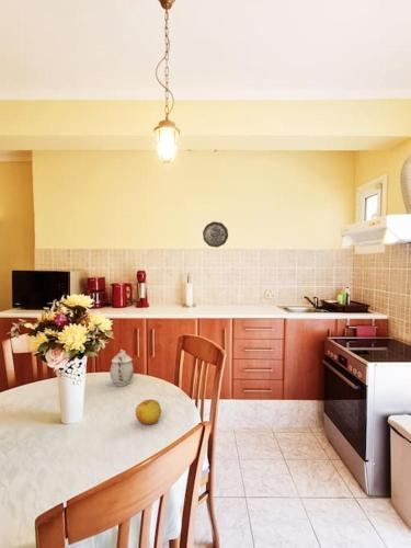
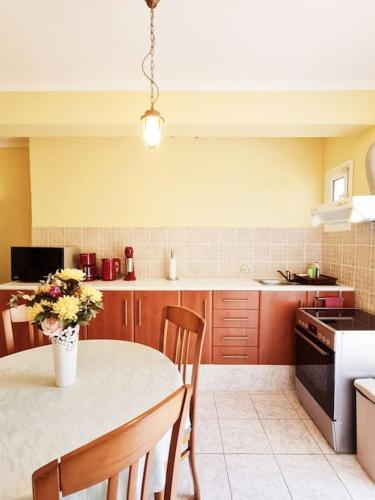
- decorative plate (215, 235)
- apple (148, 411)
- teapot (122, 366)
